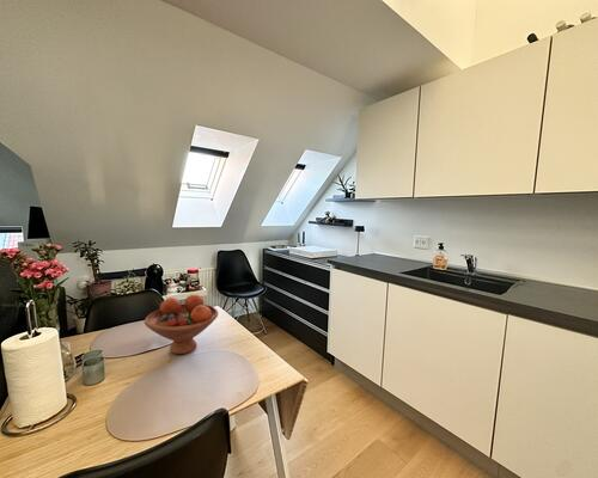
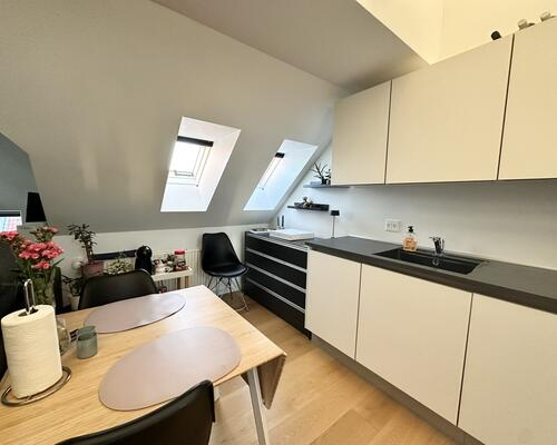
- fruit bowl (183, 325)
